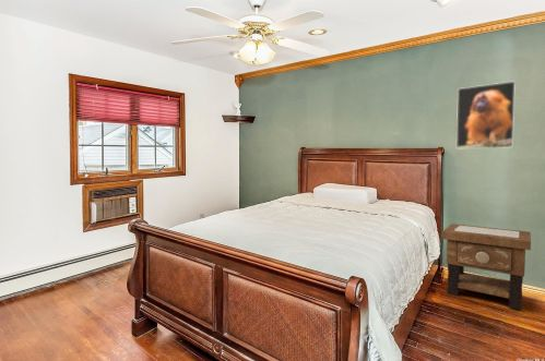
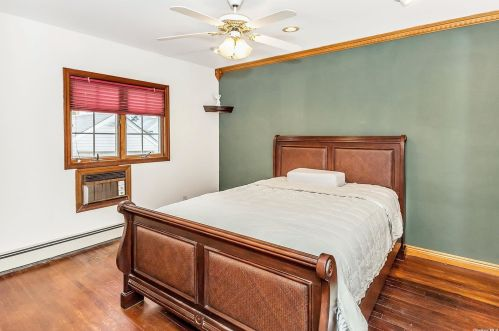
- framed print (484, 117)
- side table (485, 263)
